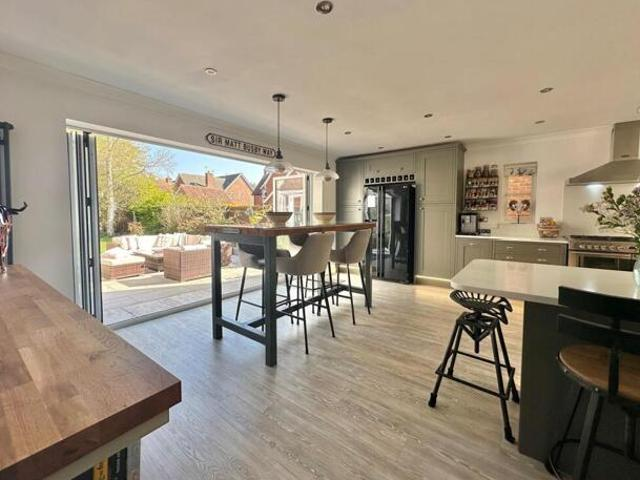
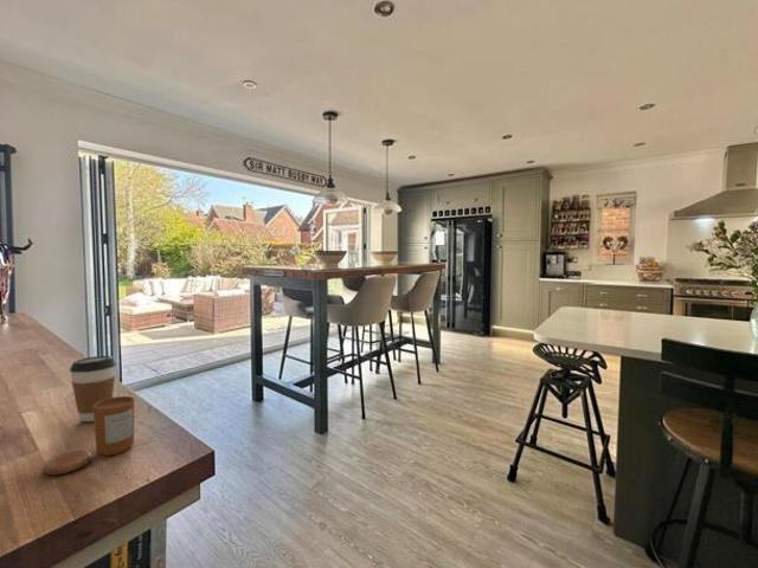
+ candle (95, 432)
+ coffee cup (94, 387)
